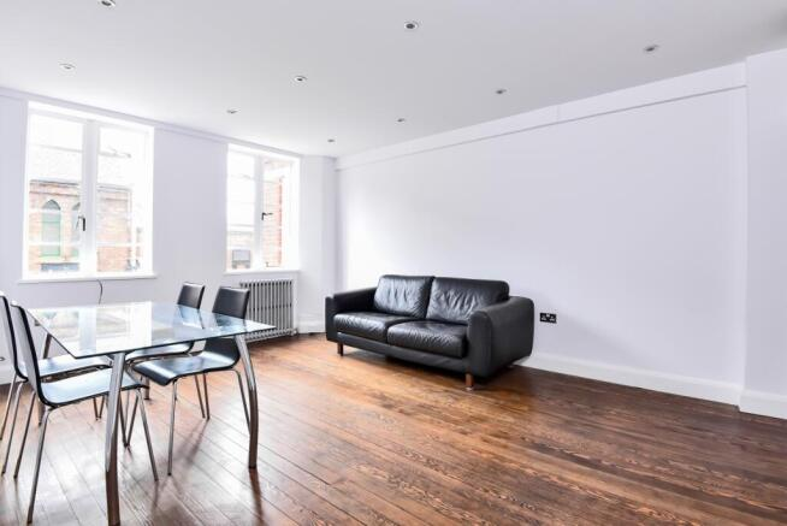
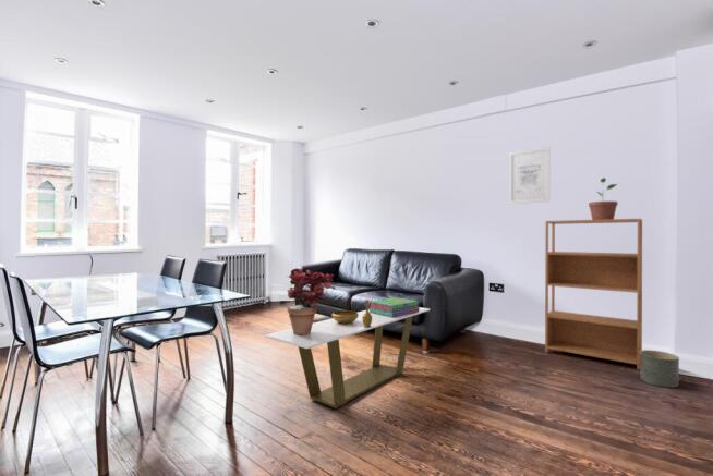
+ wall art (528, 176)
+ potted plant (306, 300)
+ planter (658, 368)
+ coffee table (373, 352)
+ stack of books (394, 306)
+ decorative bowl (352, 312)
+ bookshelf (591, 288)
+ potted plant (602, 202)
